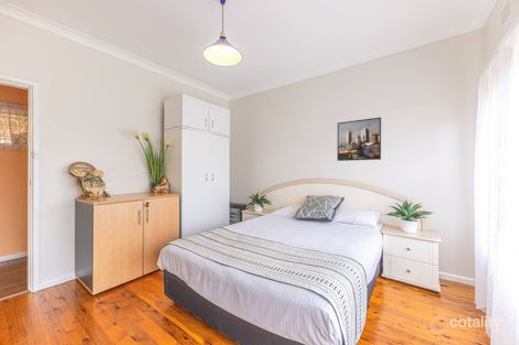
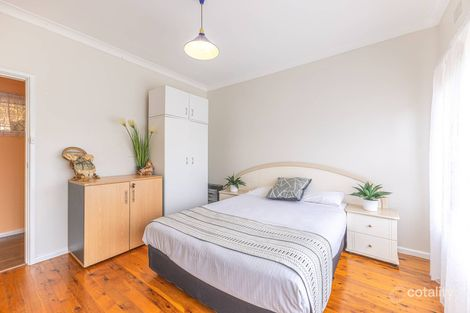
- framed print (358, 140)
